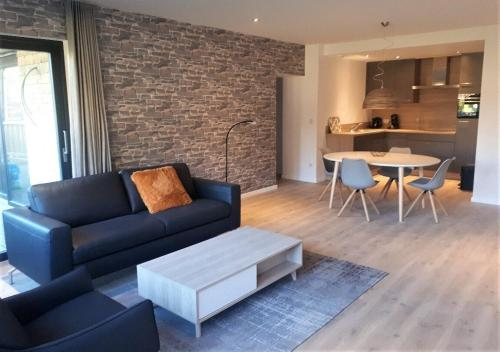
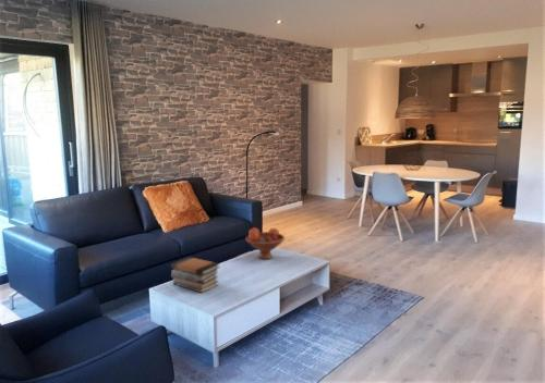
+ book stack (195, 273)
+ fruit bowl (265, 243)
